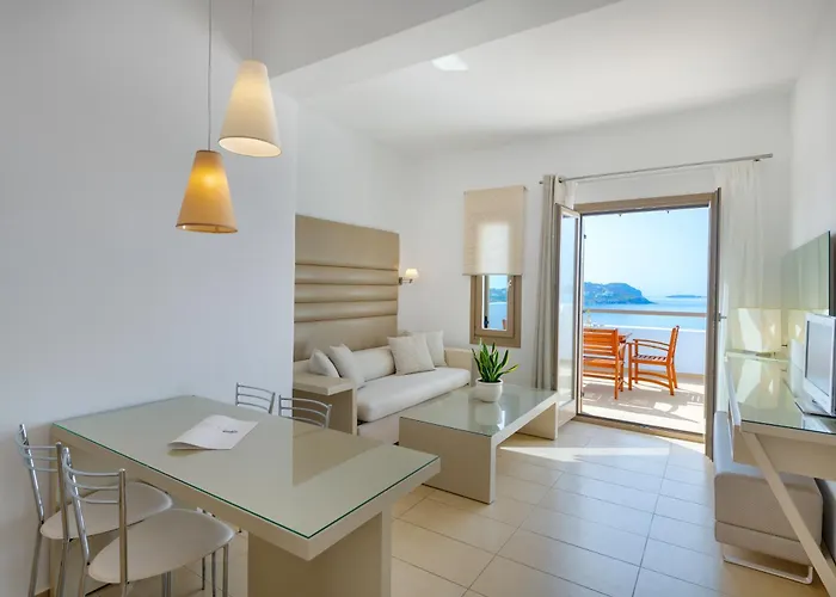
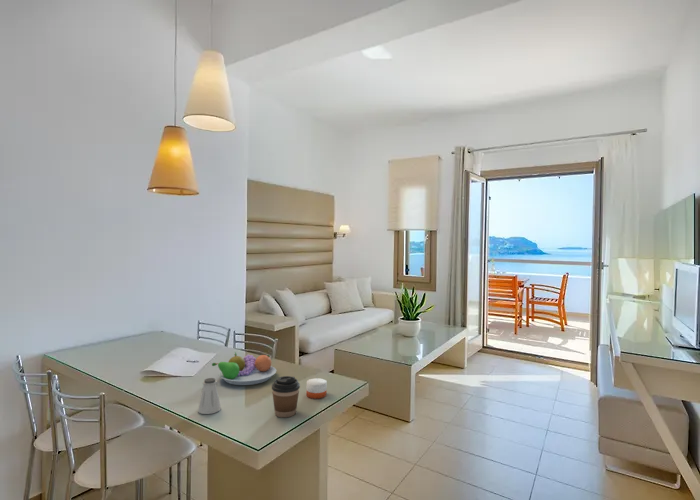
+ fruit bowl (245, 366)
+ saltshaker (209, 394)
+ candle (316, 380)
+ coffee cup (285, 394)
